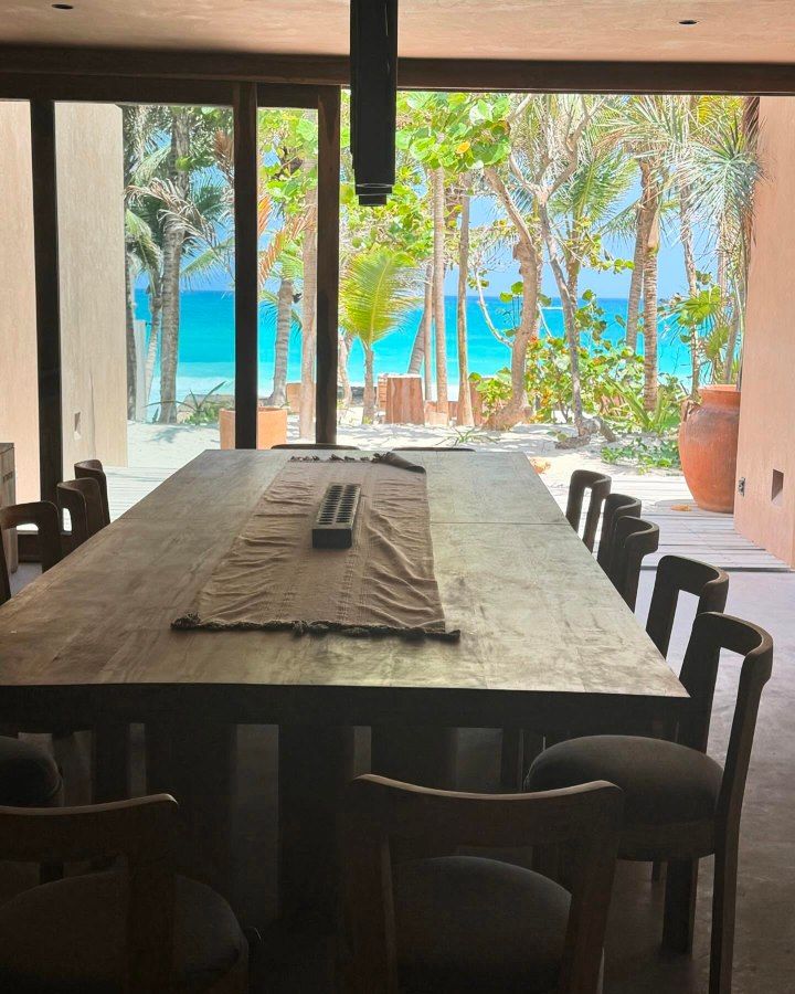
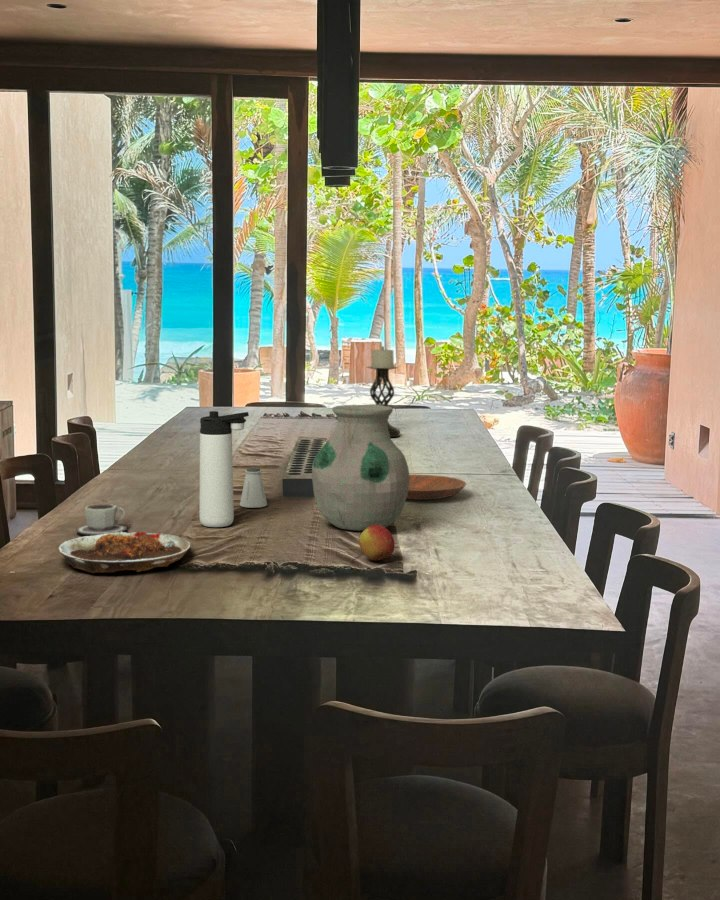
+ apple (376, 542)
+ bowl (417, 488)
+ saltshaker (253, 486)
+ candle holder (382, 390)
+ cup (101, 519)
+ plate (125, 546)
+ thermos bottle (224, 468)
+ vase (361, 467)
